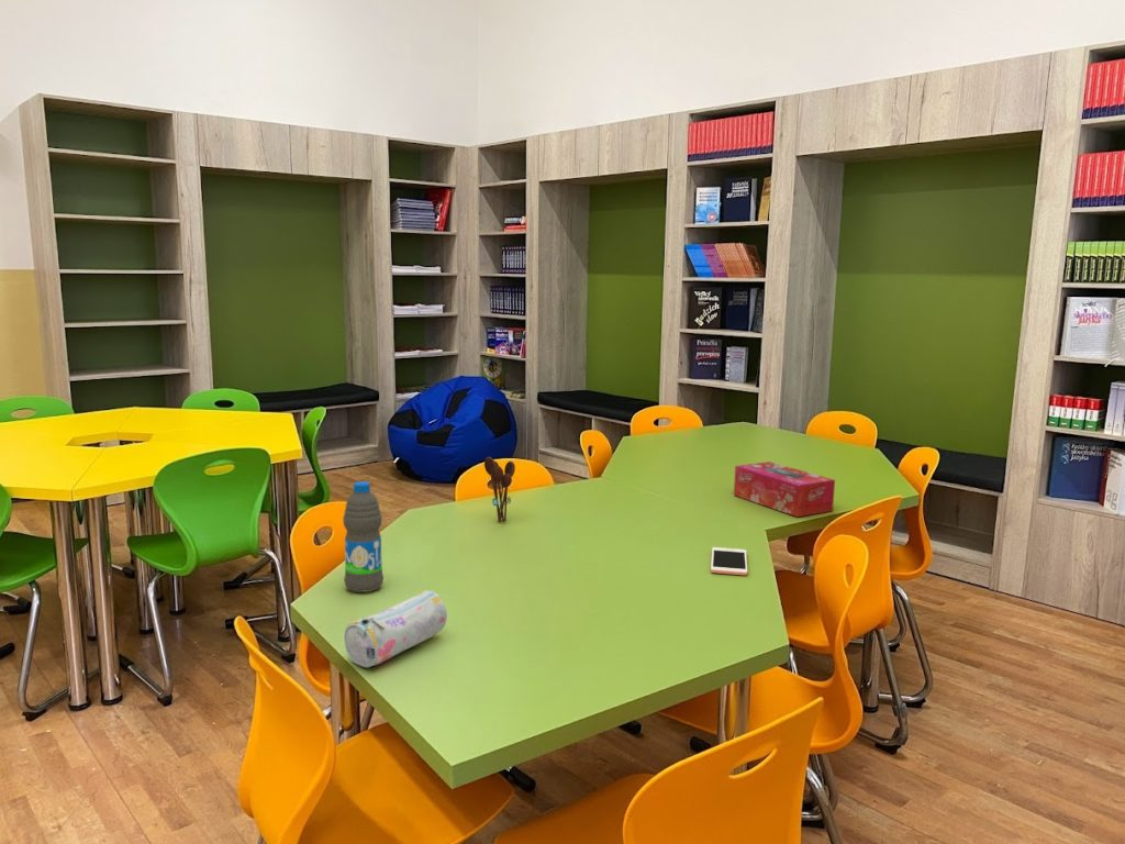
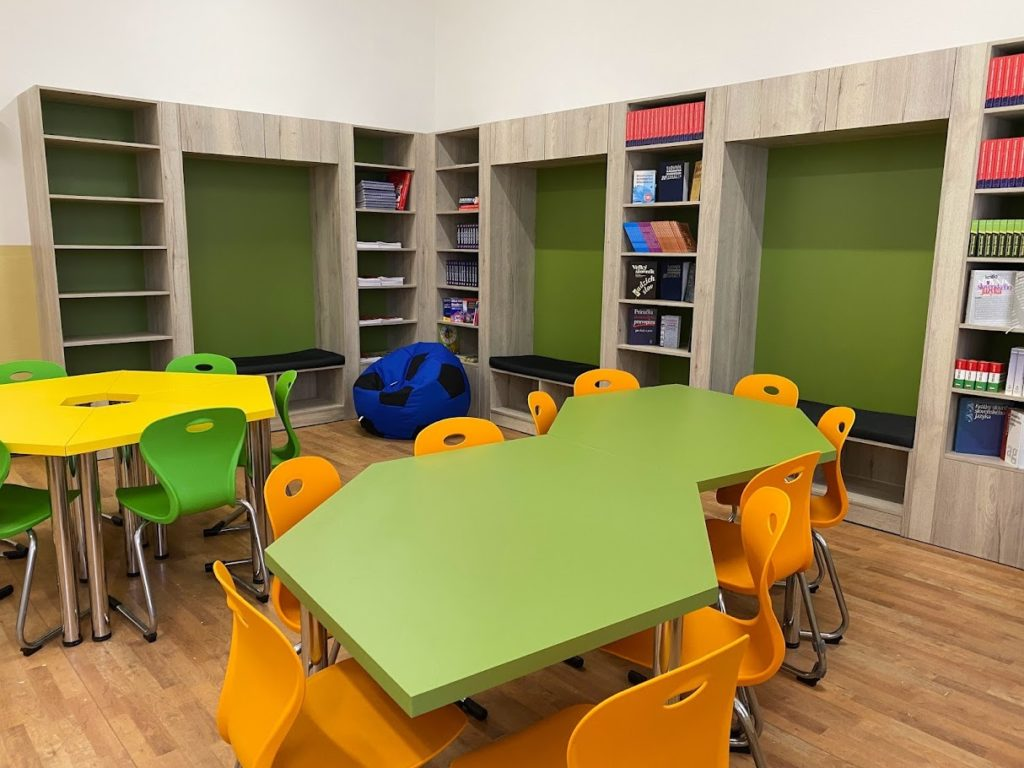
- water bottle (363, 535)
- pencil case (397, 626)
- tissue box (782, 487)
- utensil holder (499, 489)
- cell phone (728, 560)
